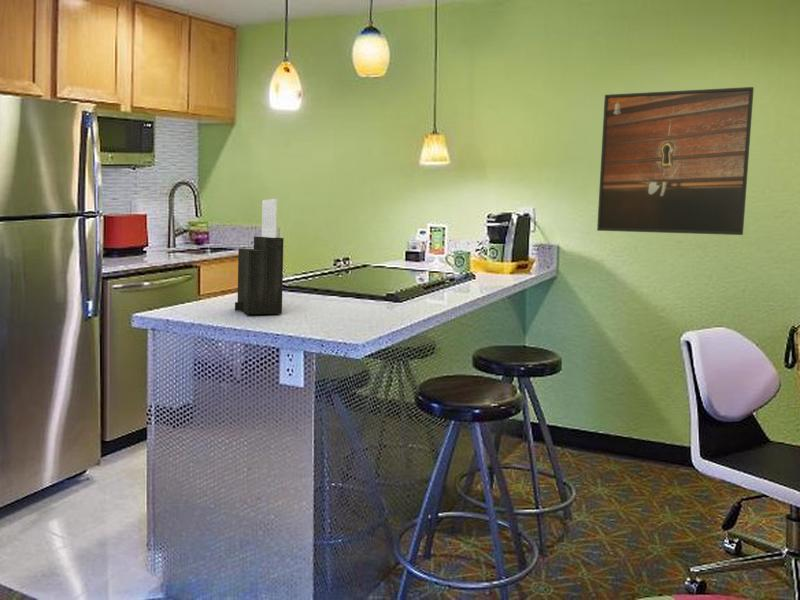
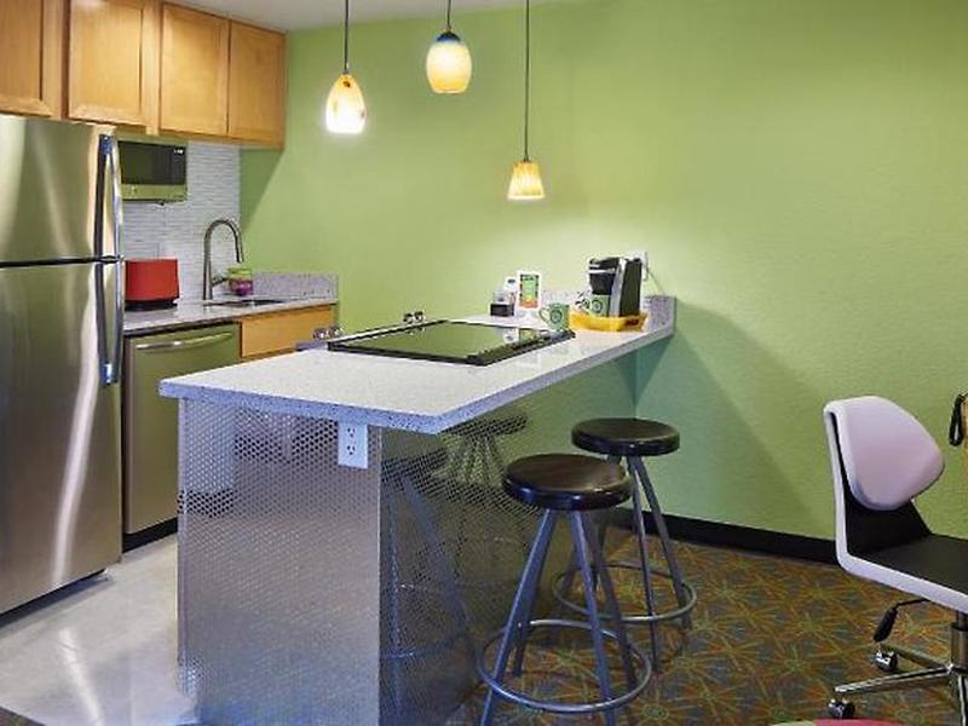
- knife block (256, 255)
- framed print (671, 162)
